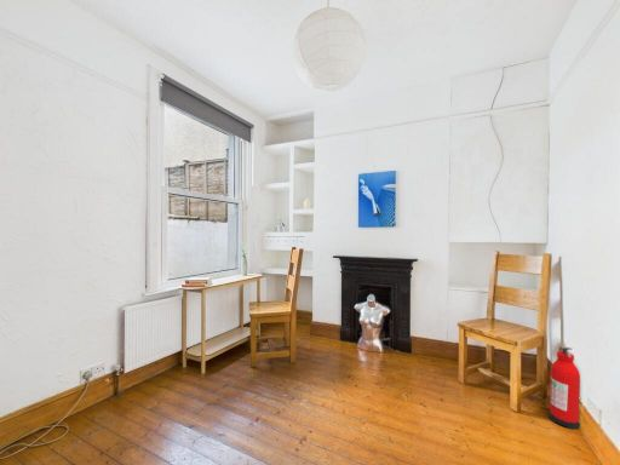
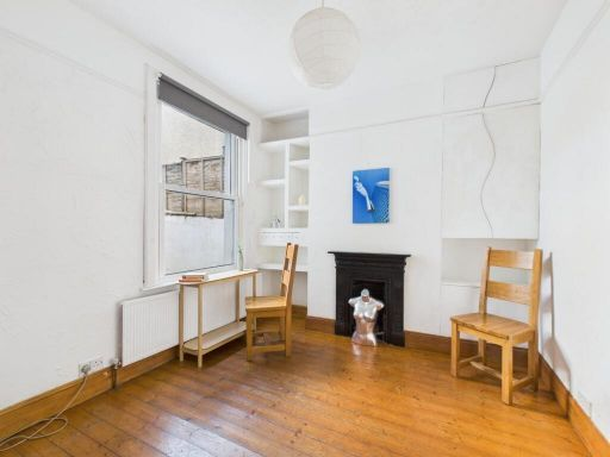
- fire extinguisher (564, 381)
